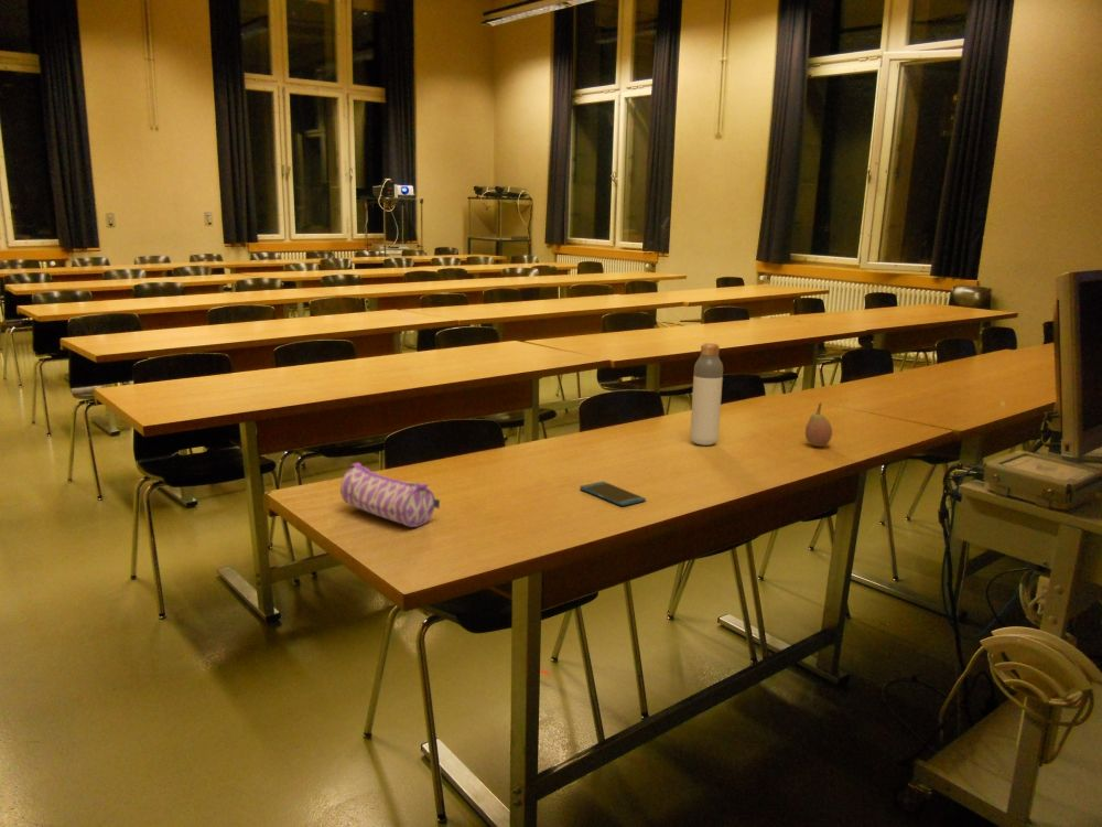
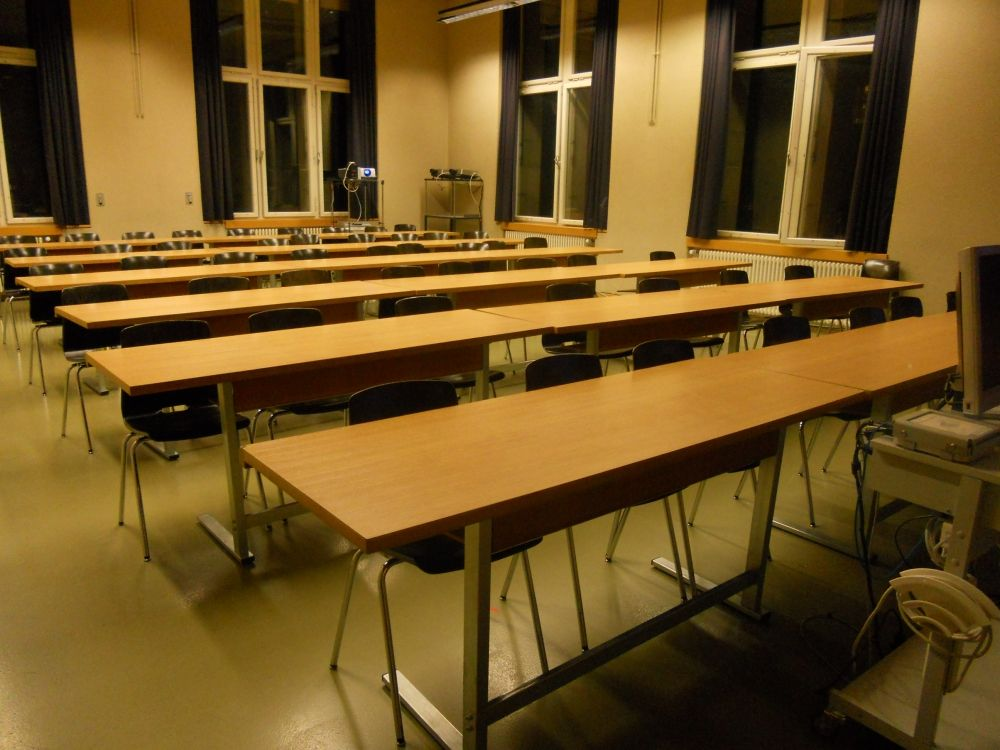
- bottle (706, 394)
- smartphone (612, 493)
- pencil case (387, 494)
- fruit (819, 425)
